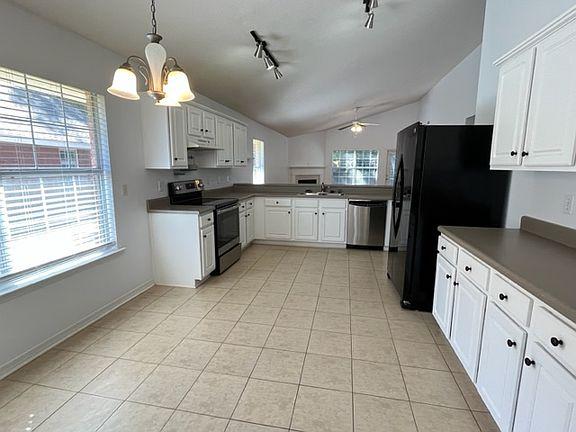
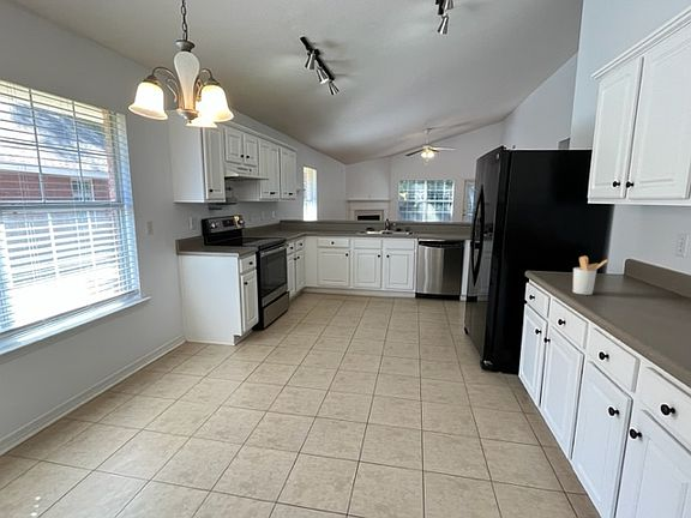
+ utensil holder (590, 275)
